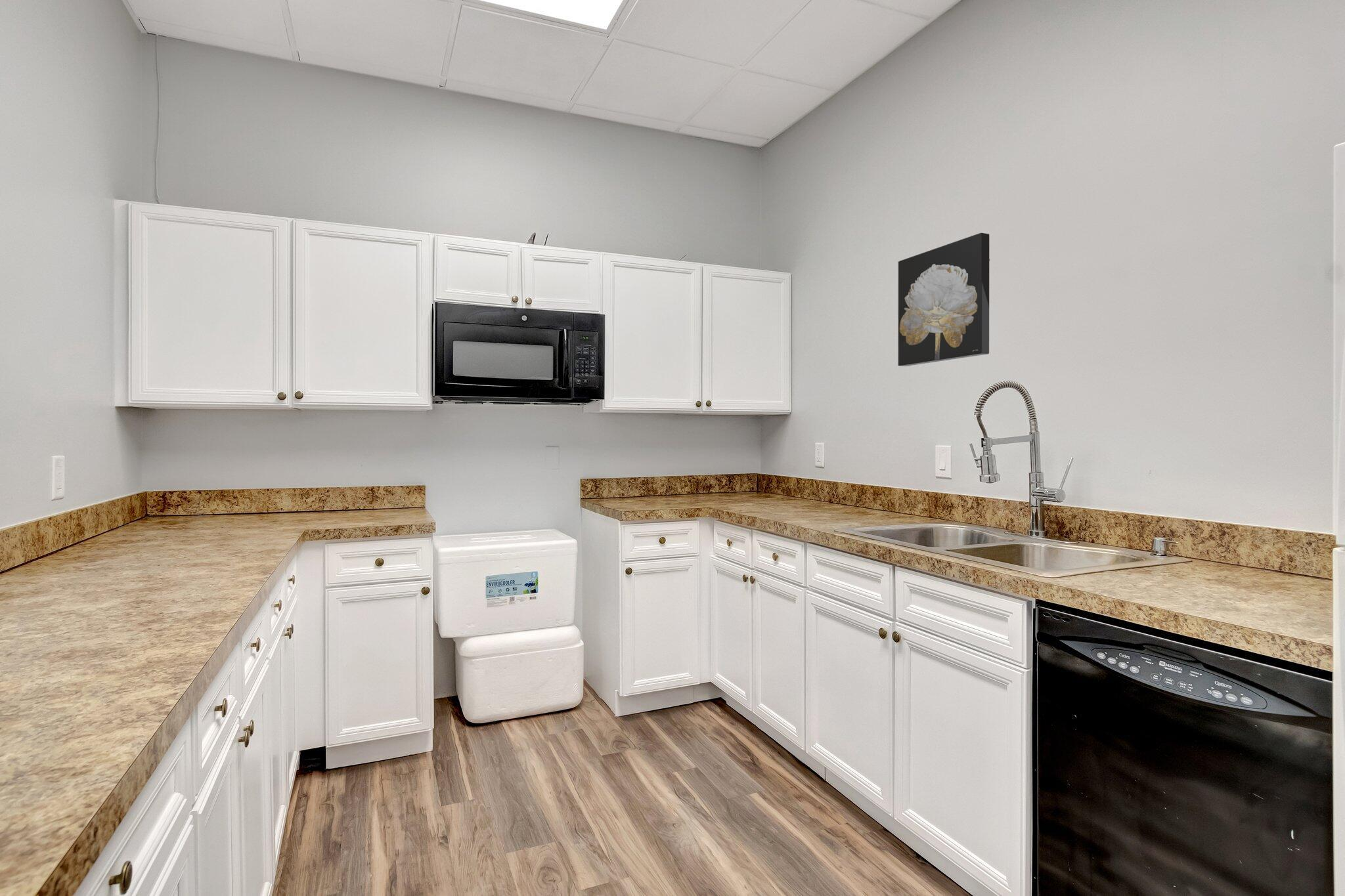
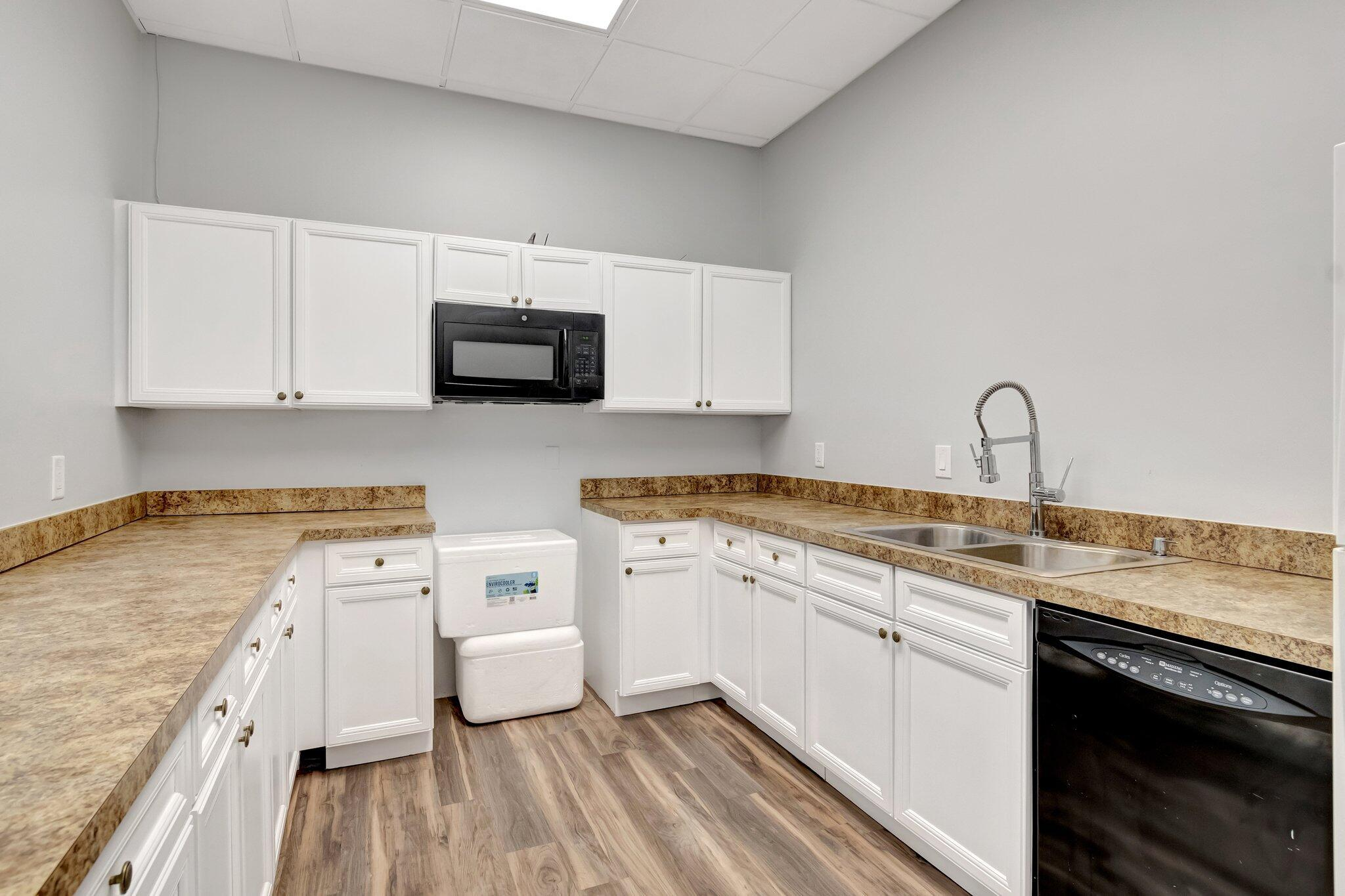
- wall art (940, 304)
